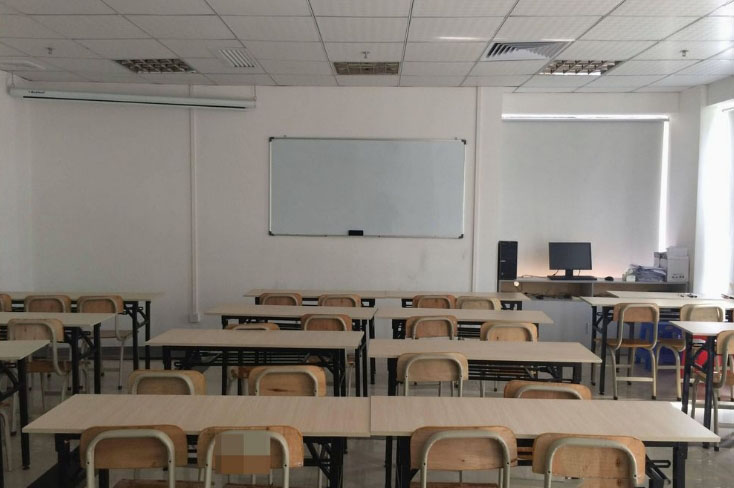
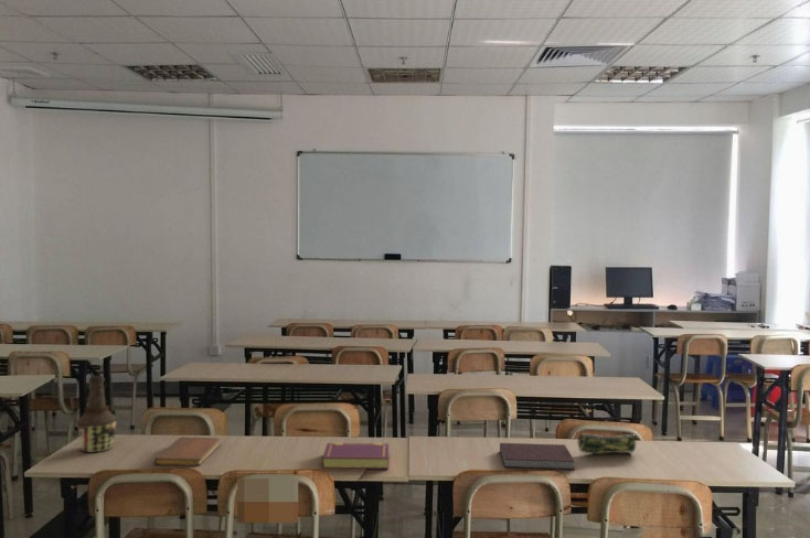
+ pencil case (607, 442)
+ notebook (535, 455)
+ book (355, 454)
+ notebook (189, 450)
+ bottle (97, 411)
